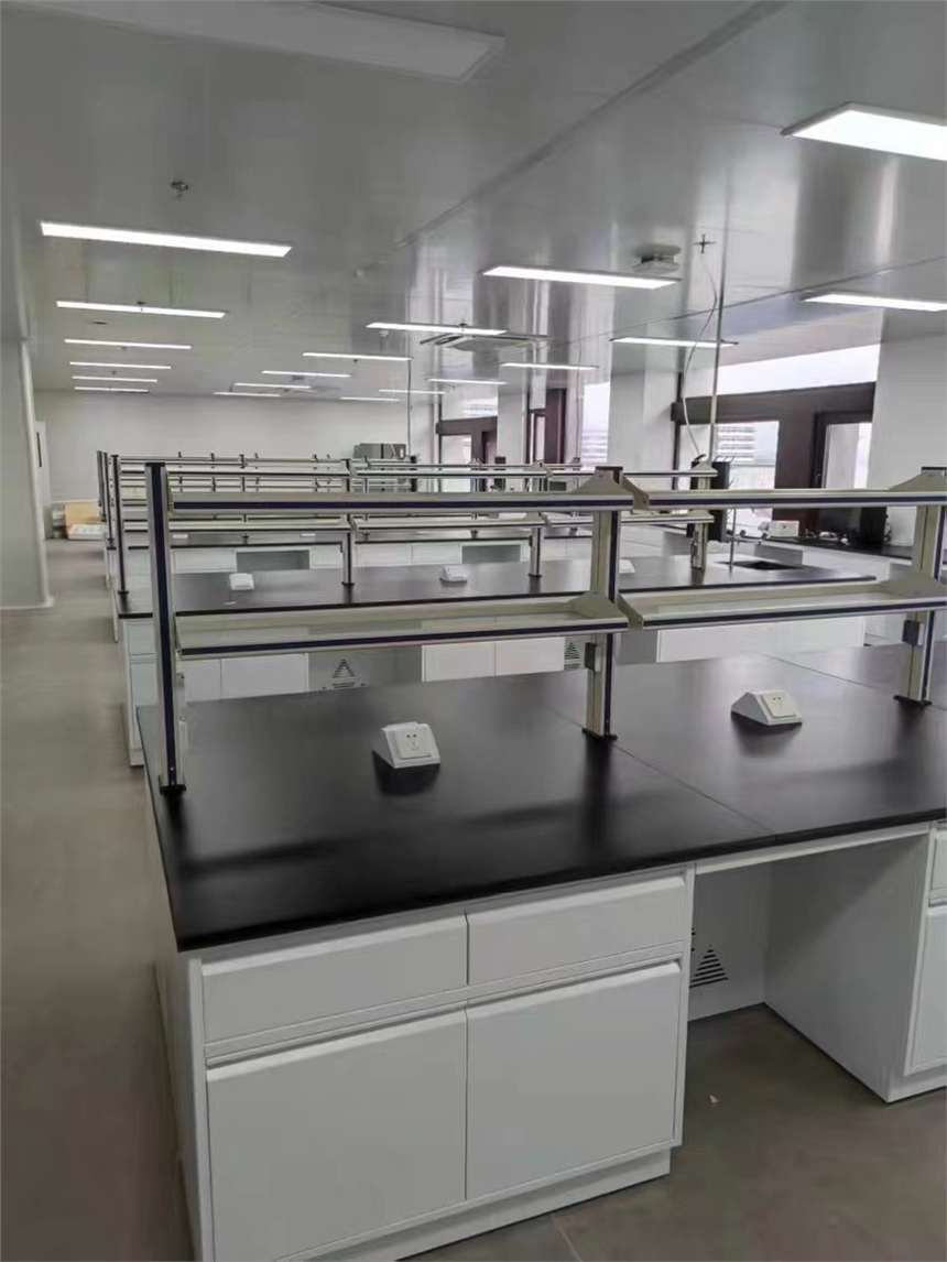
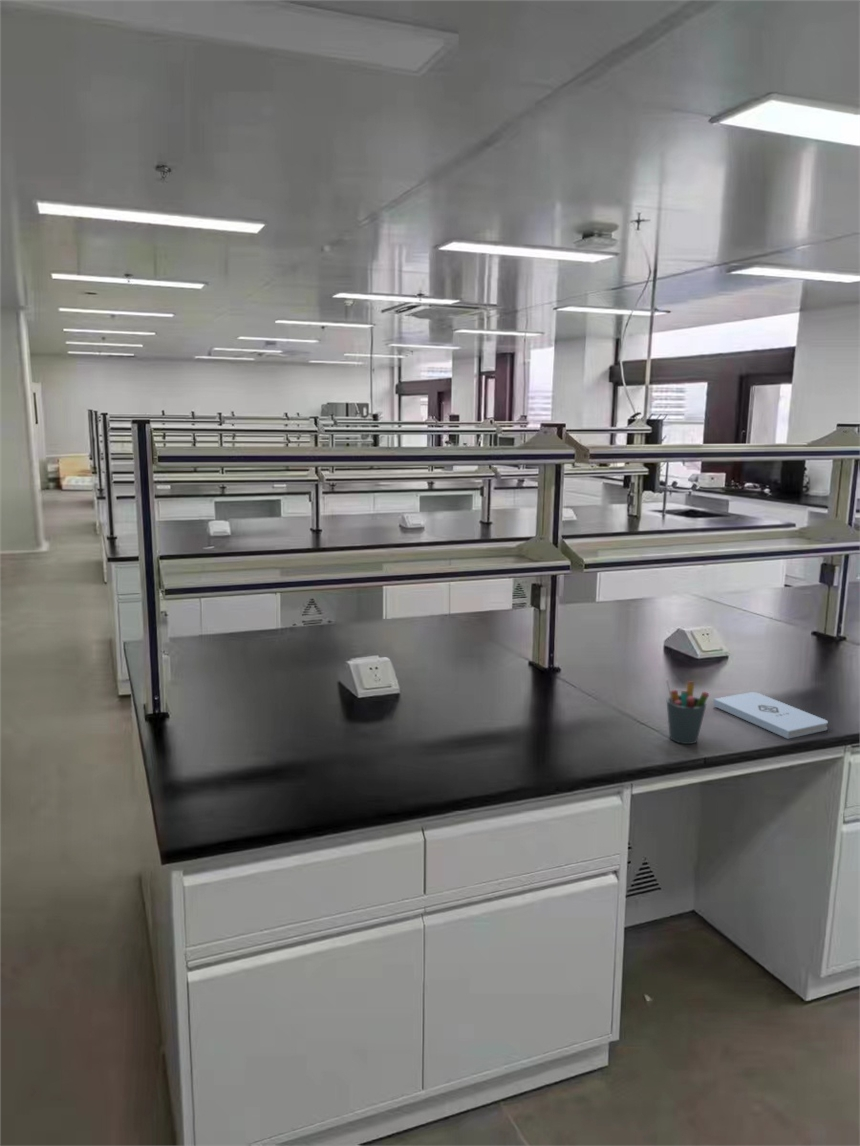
+ notepad (769, 713)
+ pen holder (685, 709)
